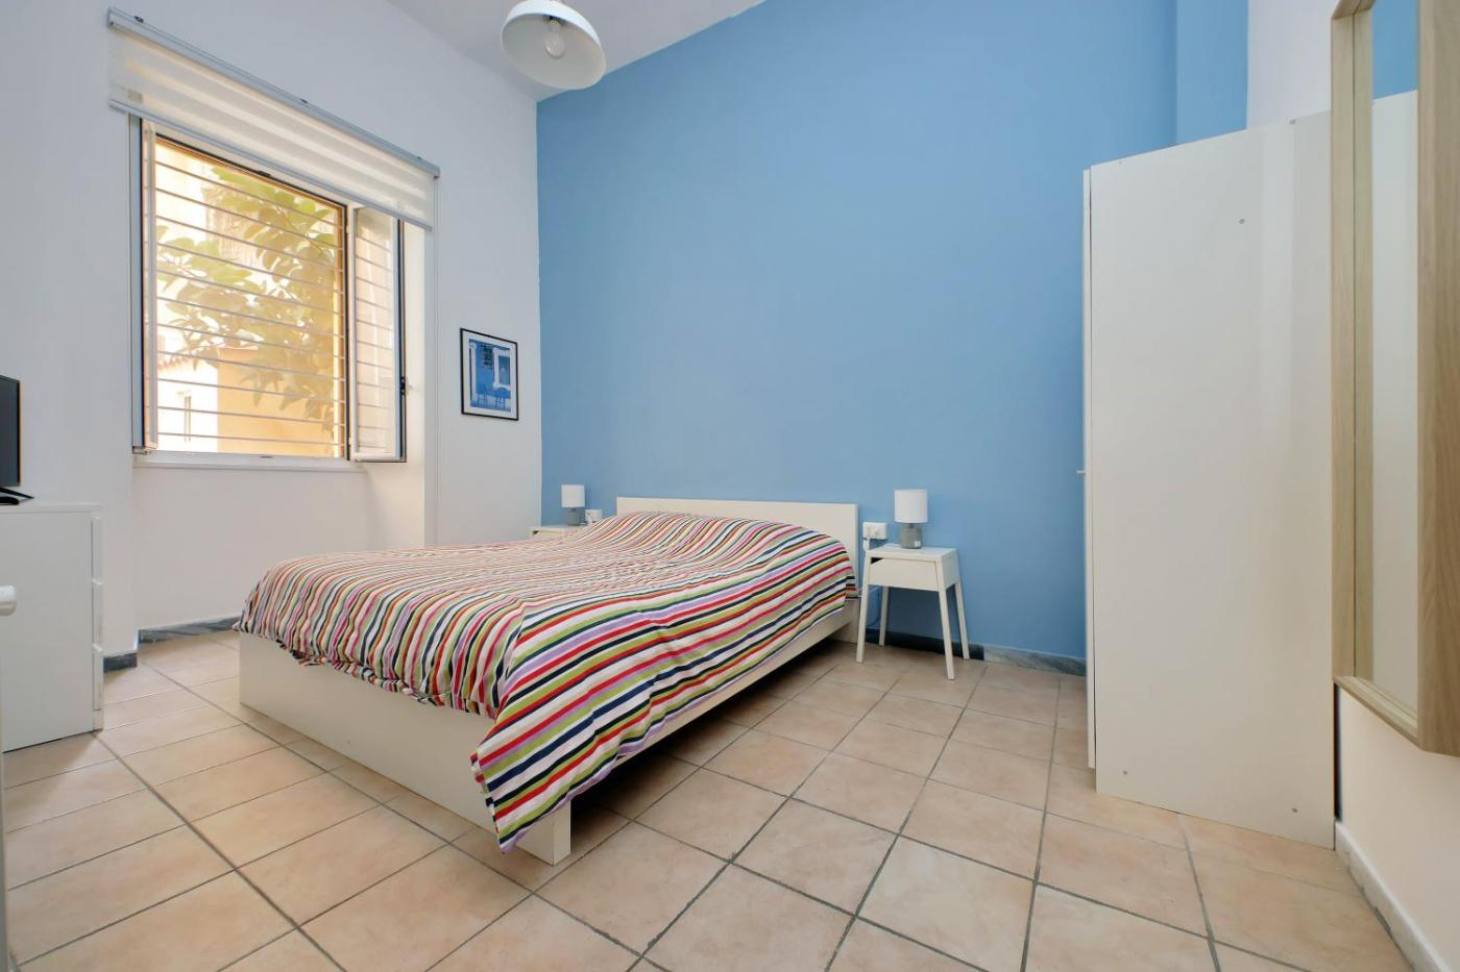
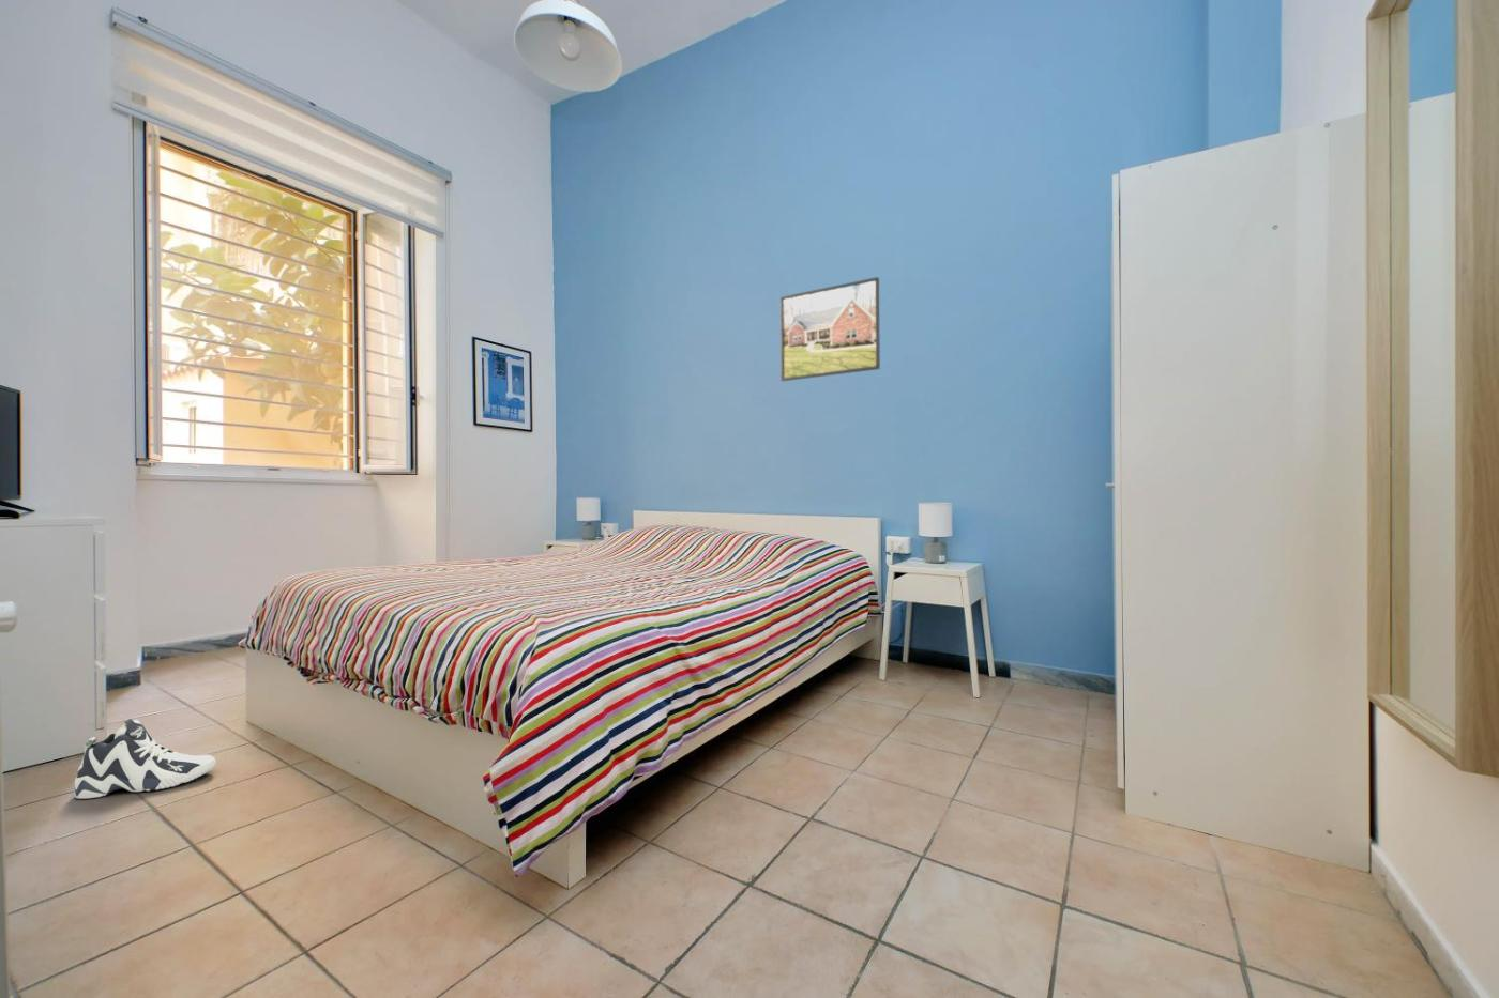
+ sneaker (148, 750)
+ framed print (828, 331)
